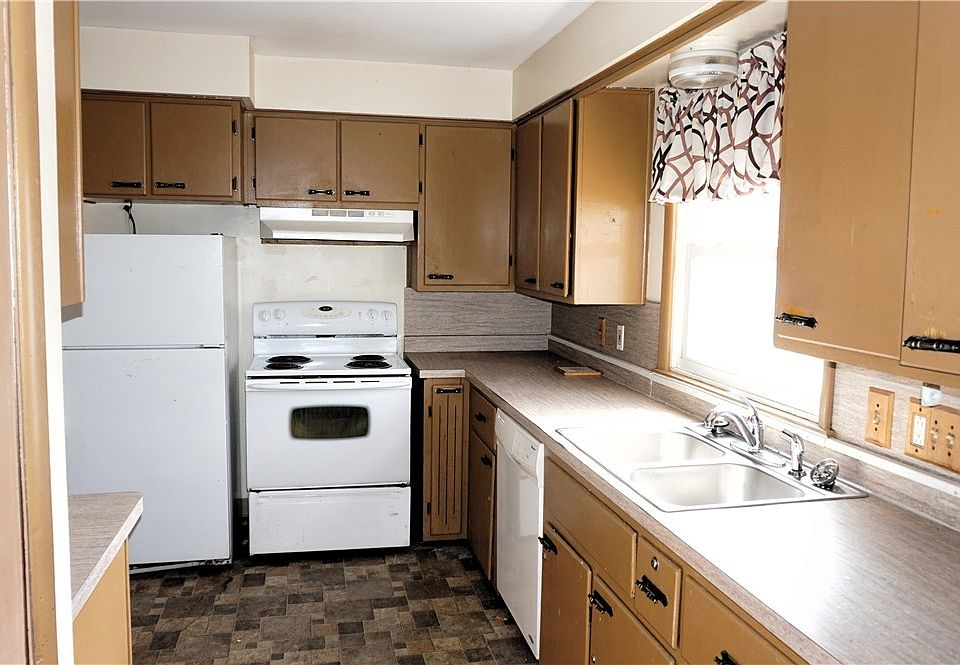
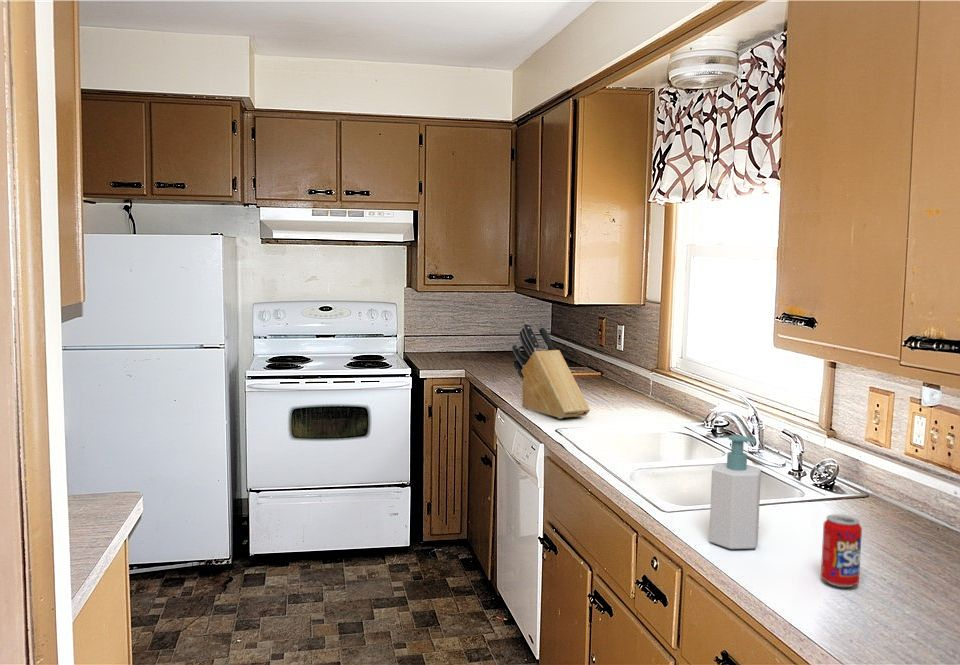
+ knife block (548, 368)
+ soap bottle (735, 489)
+ beverage can (841, 550)
